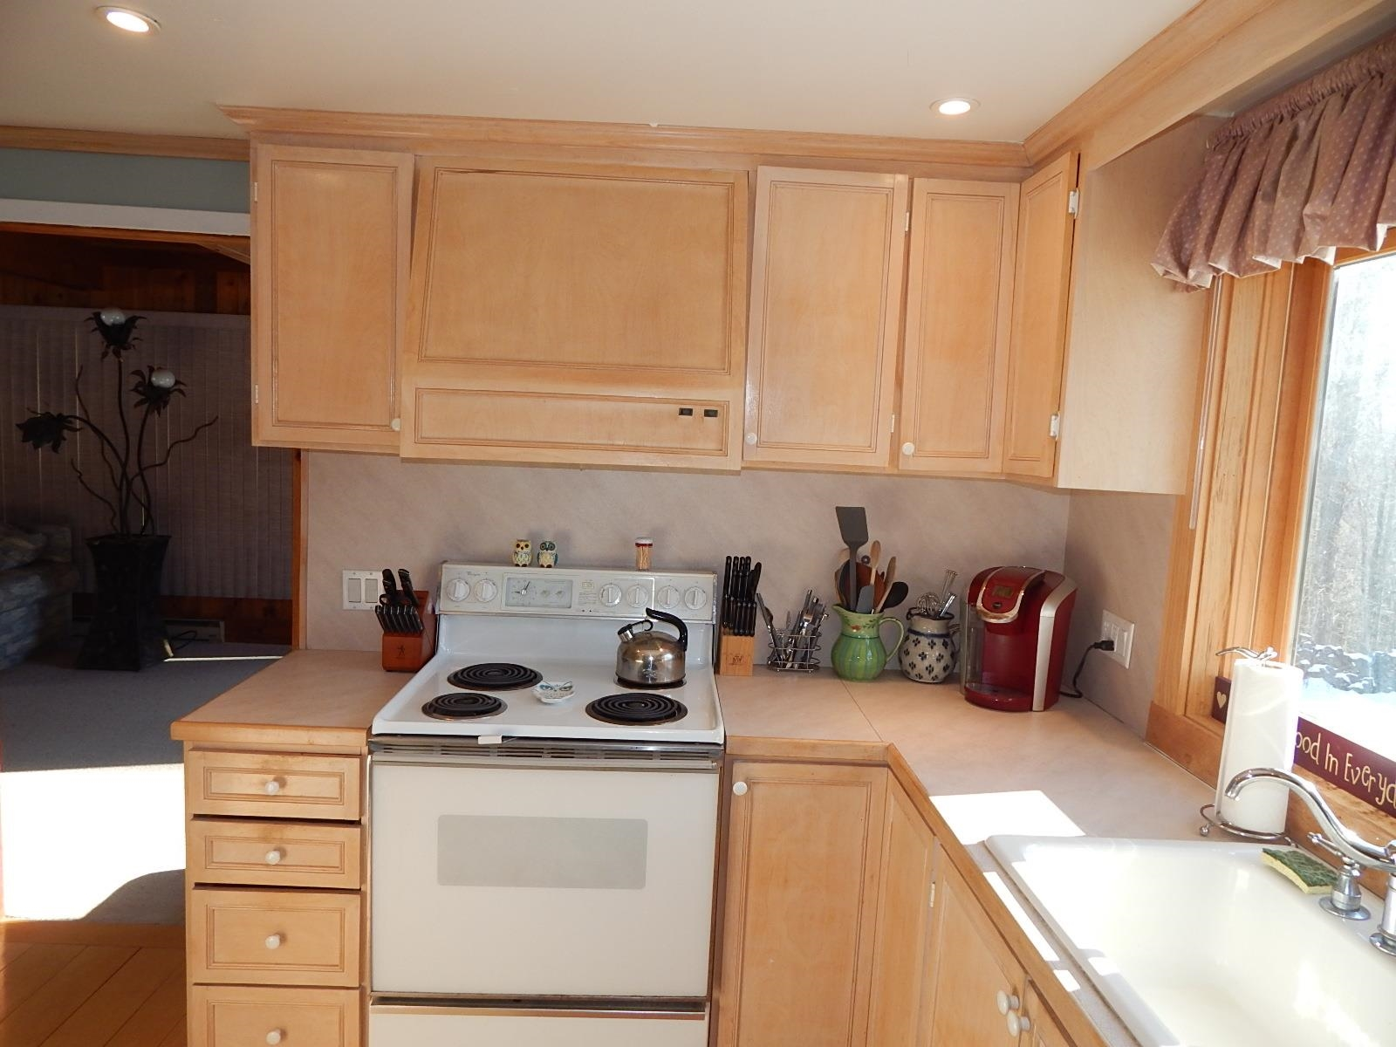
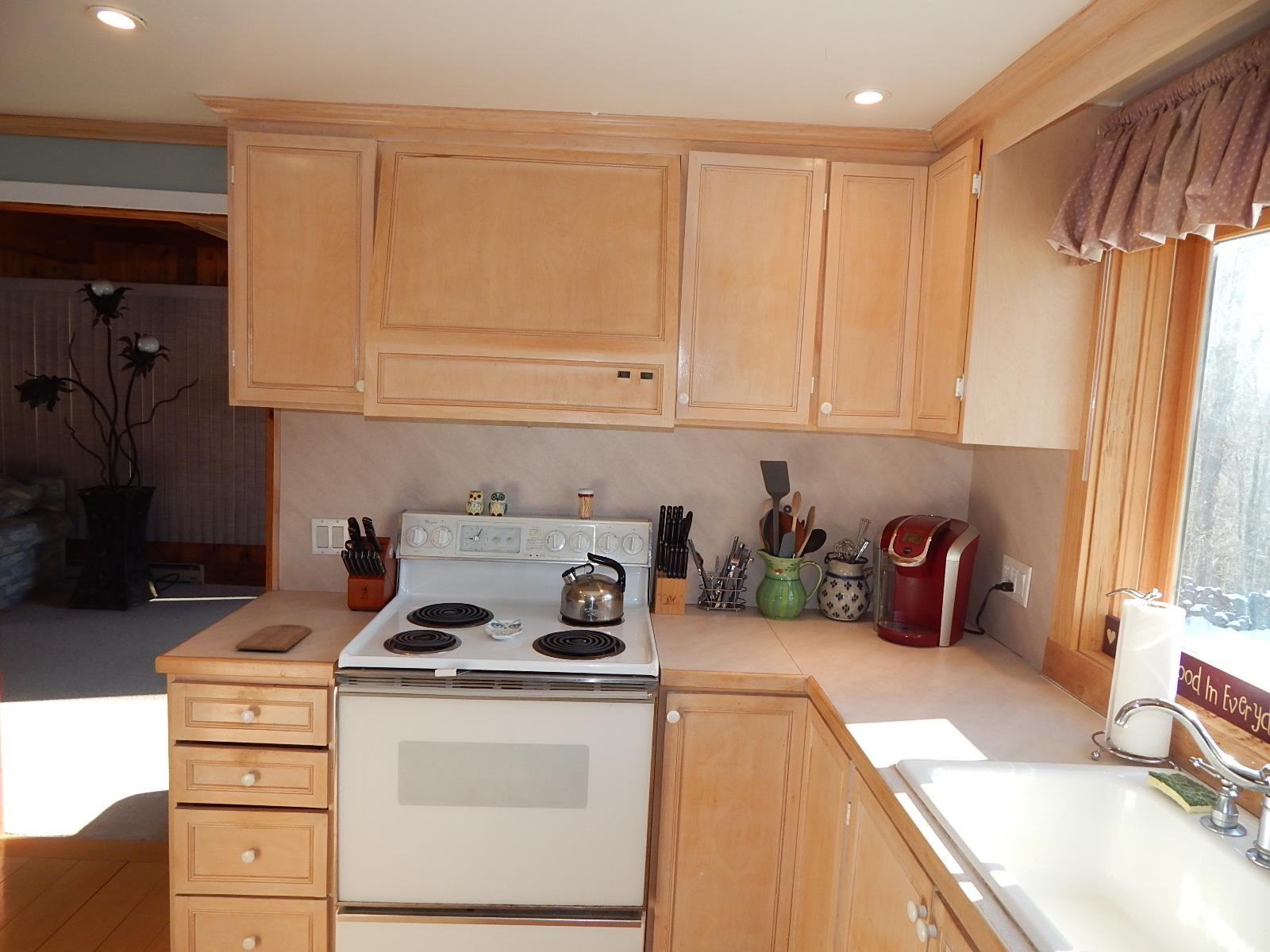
+ cutting board (277, 636)
